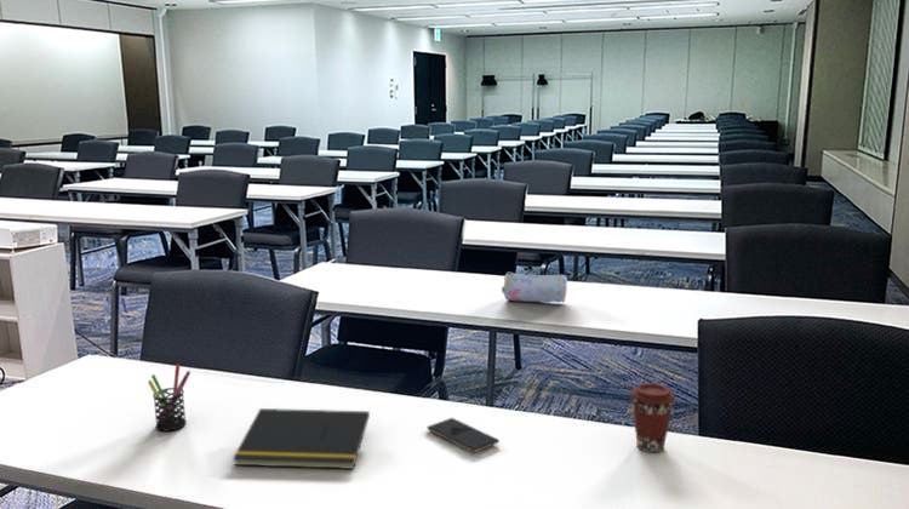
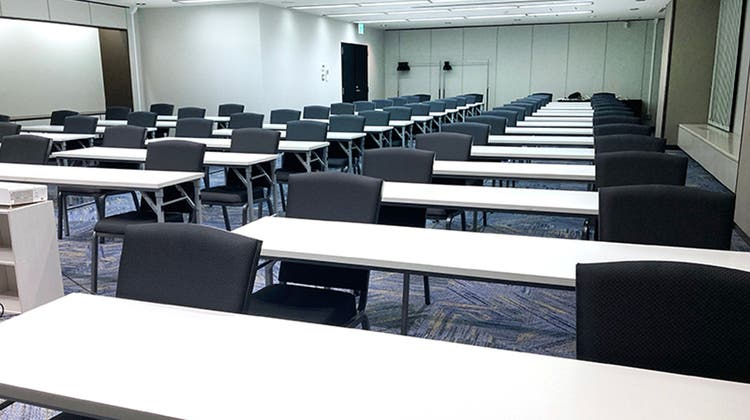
- coffee cup (651, 417)
- pencil case (534, 286)
- pen holder (167, 395)
- smartphone (462, 434)
- notepad (303, 436)
